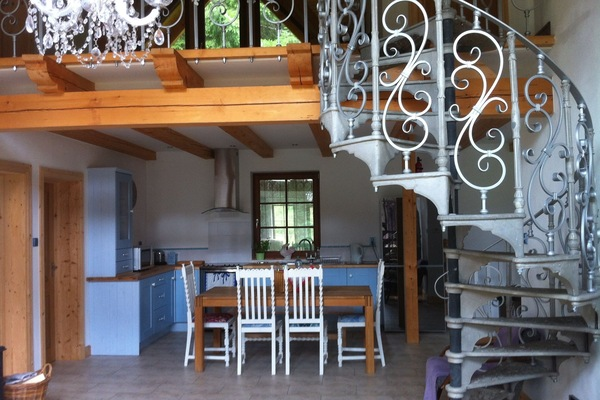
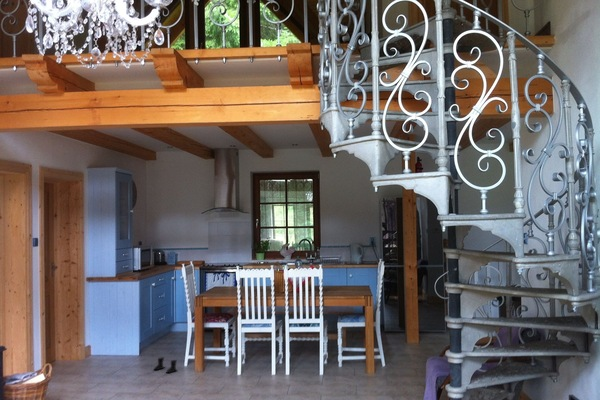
+ boots (163, 366)
